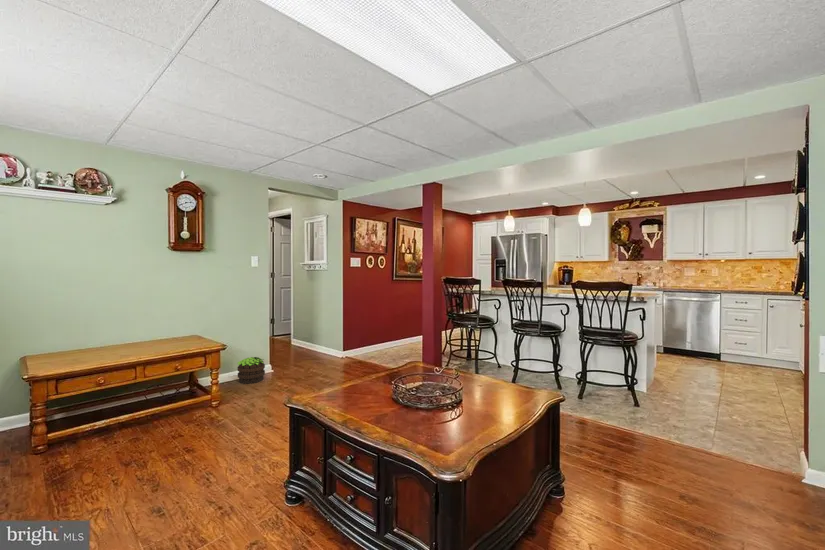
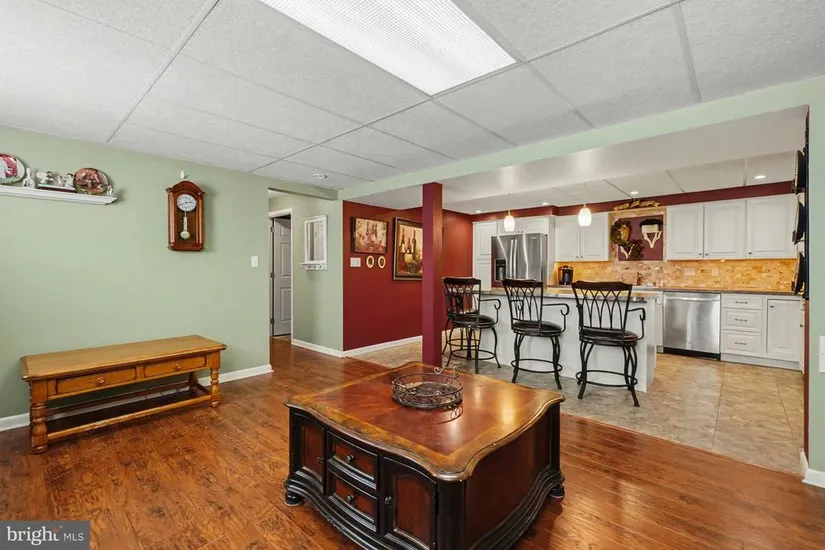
- potted plant (251, 368)
